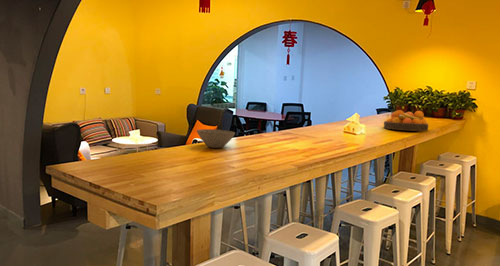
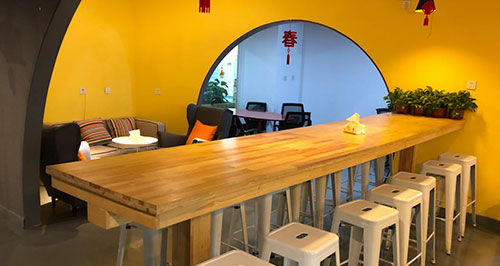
- fruit bowl (406, 119)
- bowl (215, 138)
